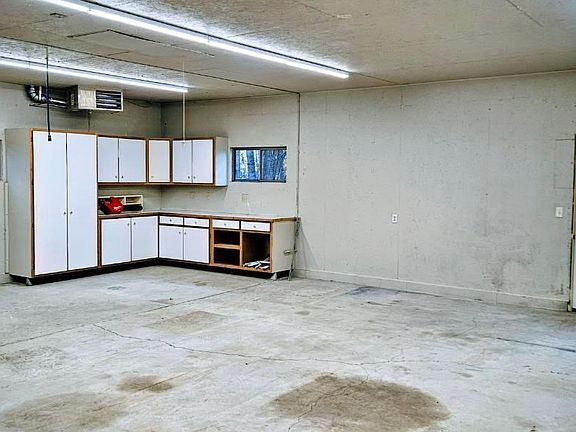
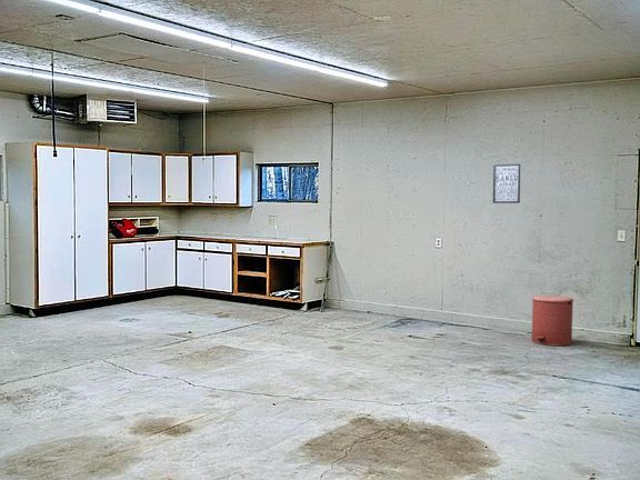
+ trash can (551, 319)
+ wall art (506, 183)
